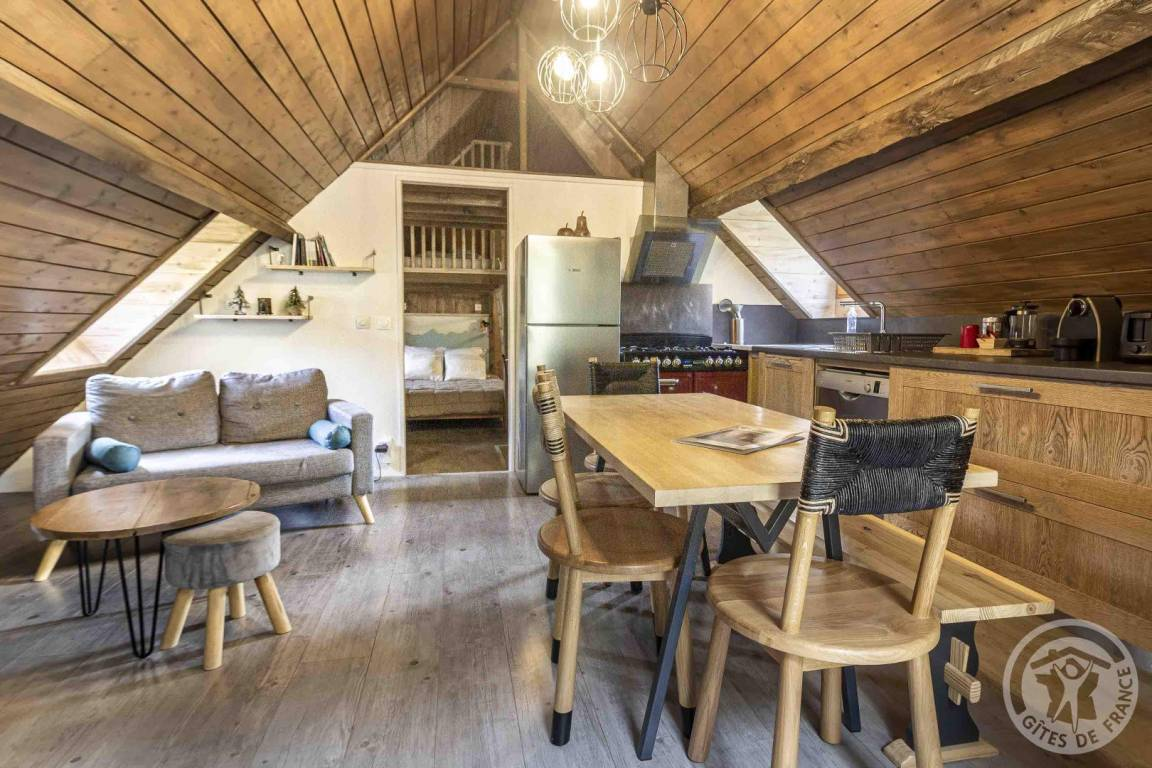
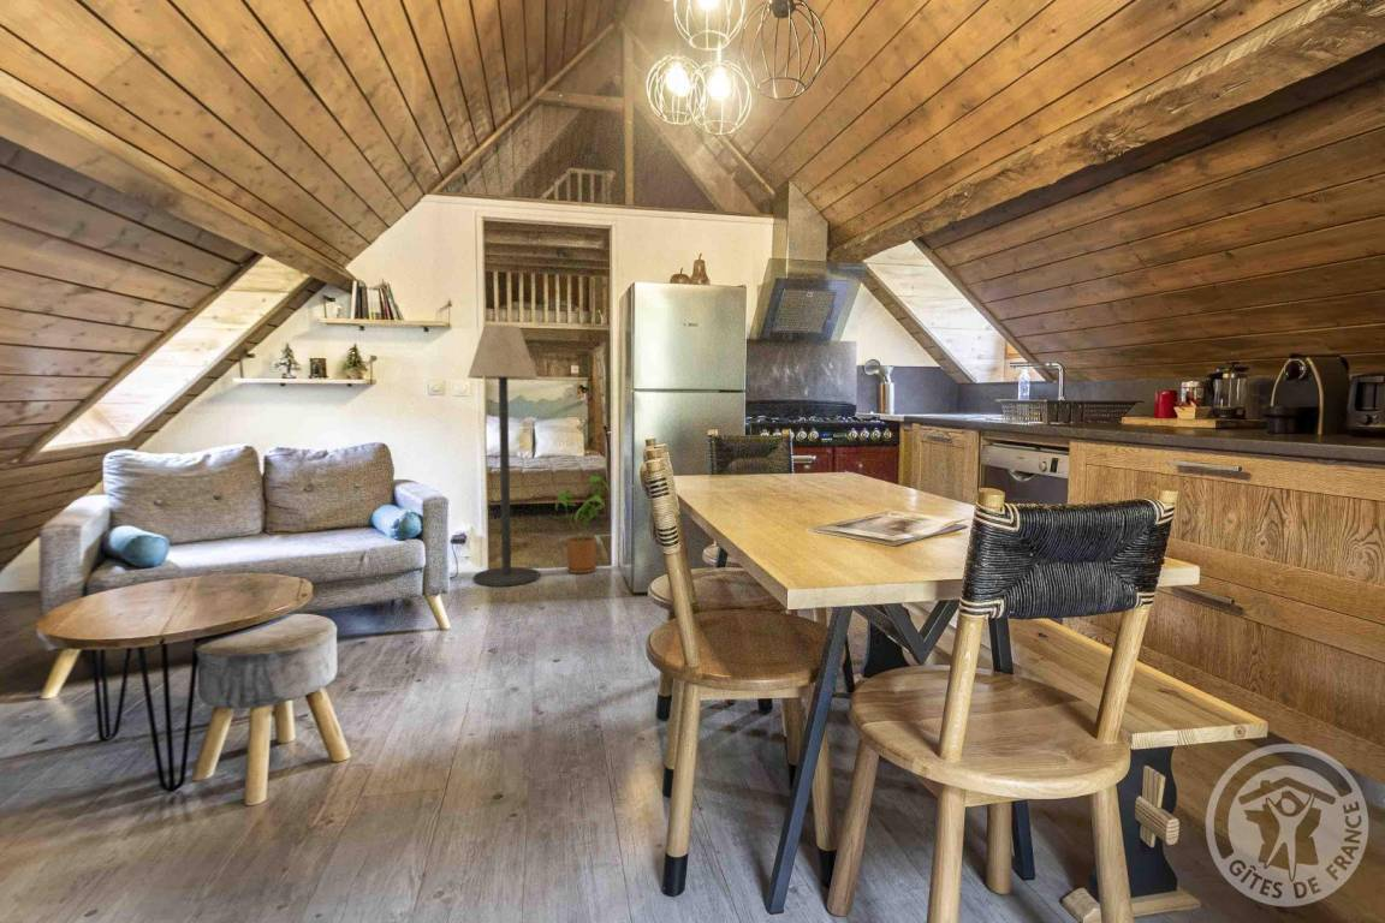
+ floor lamp (504, 454)
+ house plant (584, 524)
